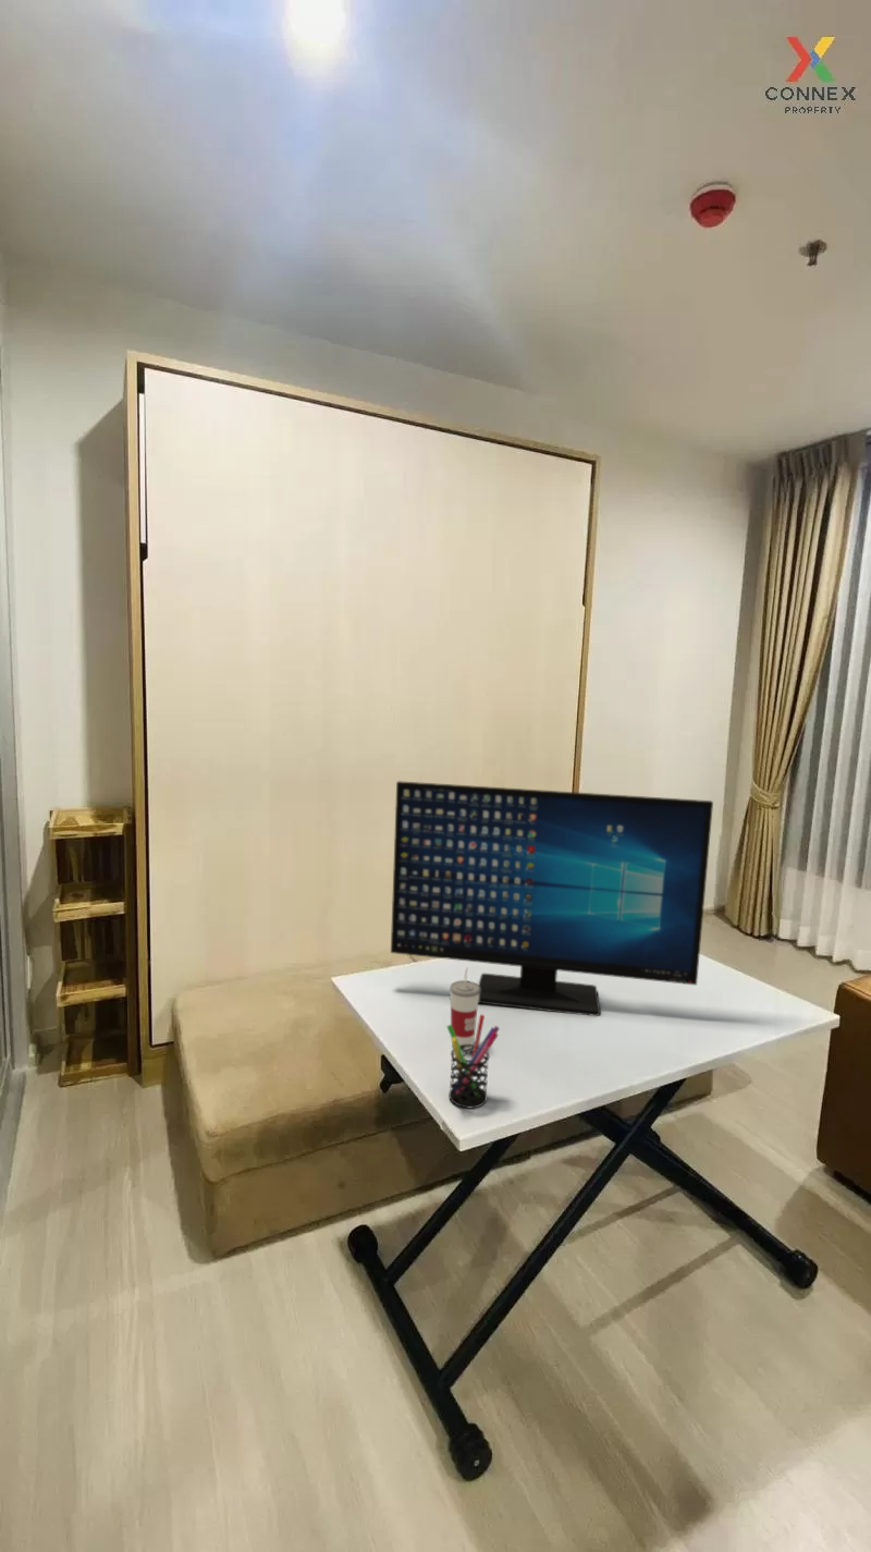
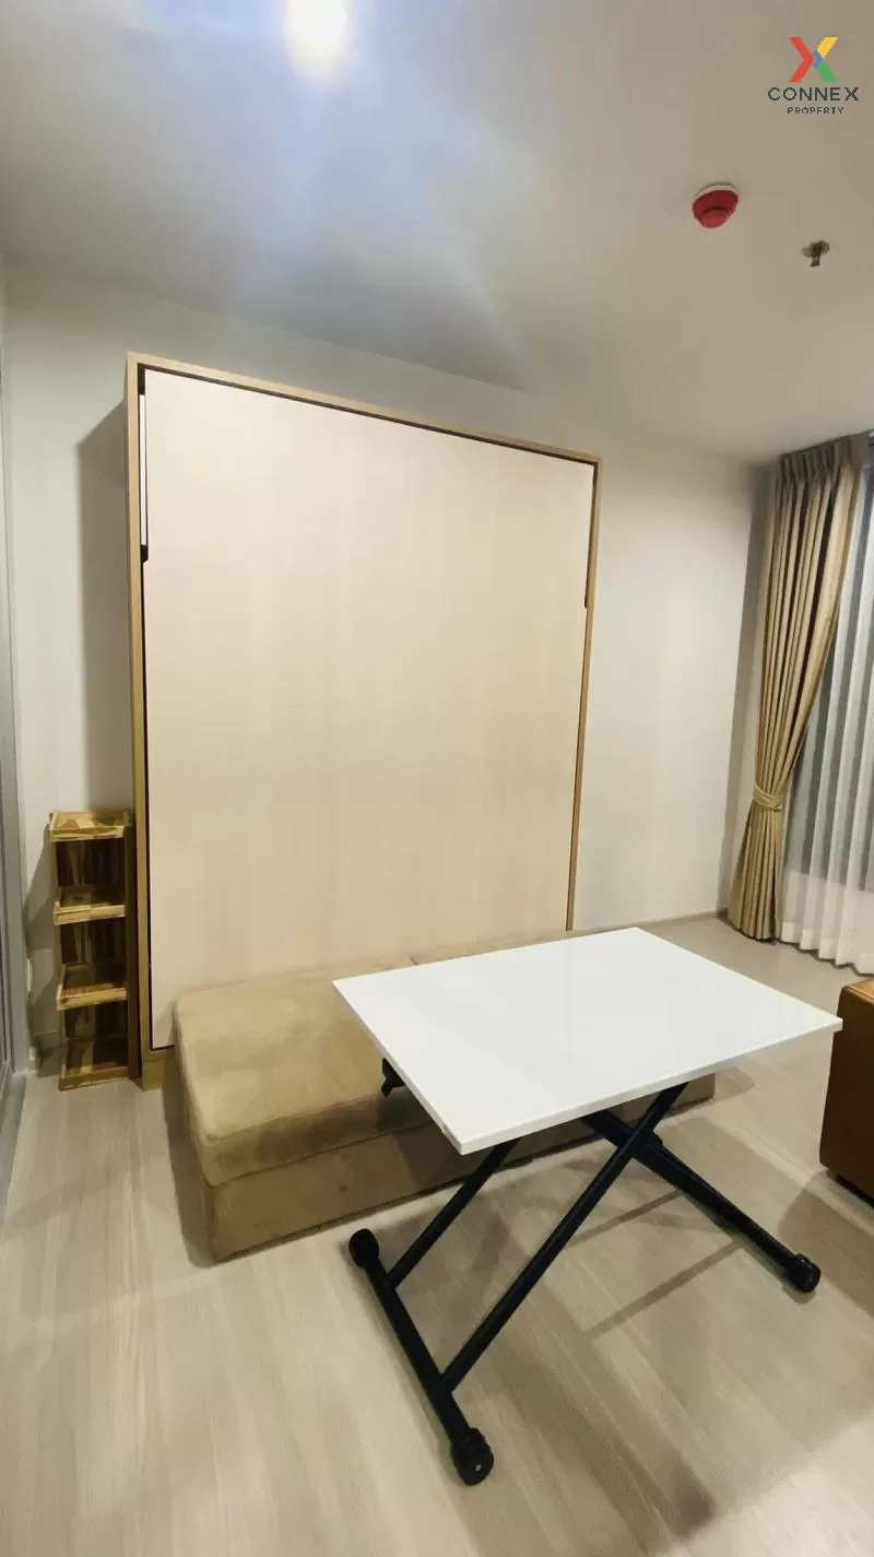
- pen holder (466, 1054)
- computer monitor (542, 894)
- cup (464, 1005)
